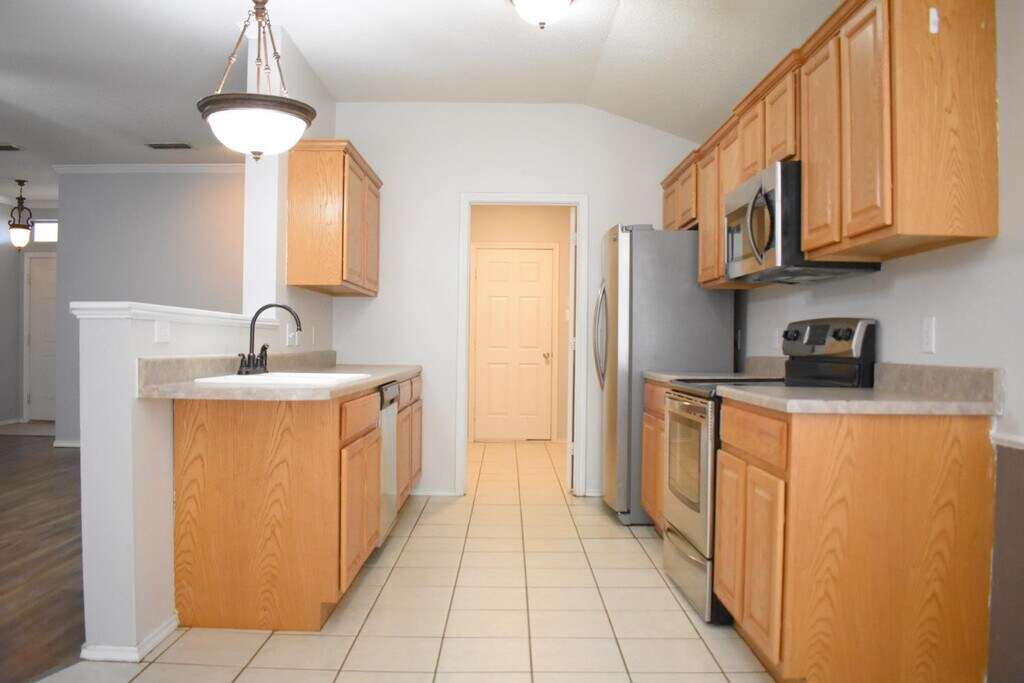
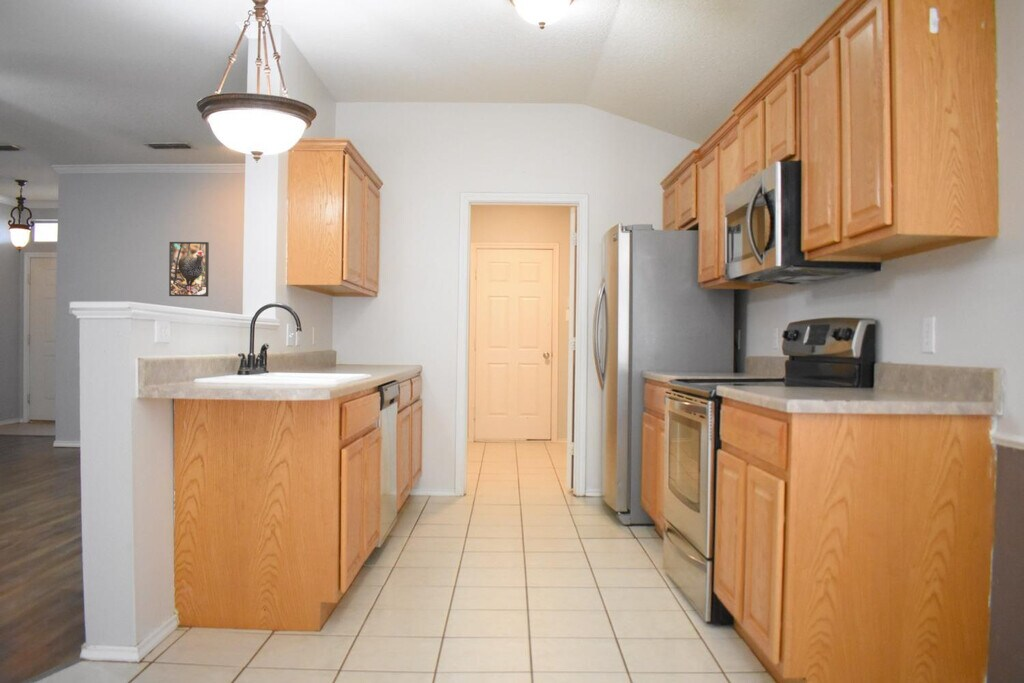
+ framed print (188, 269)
